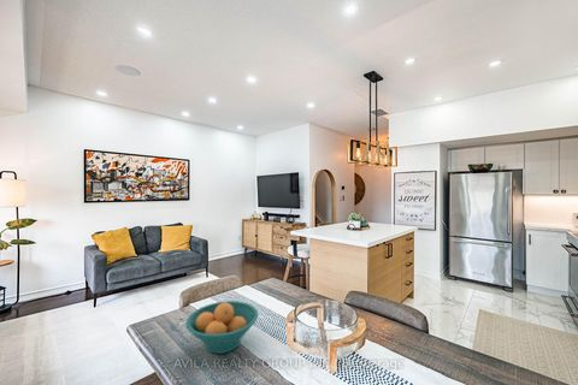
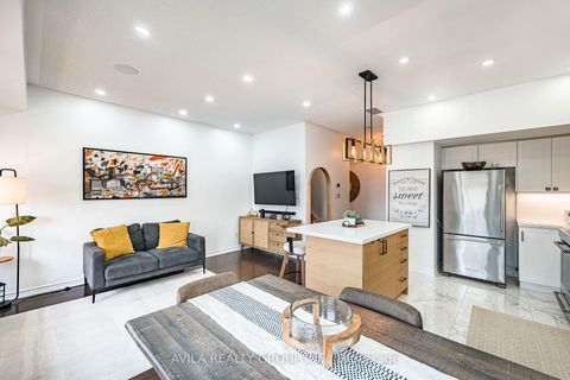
- fruit bowl (223, 322)
